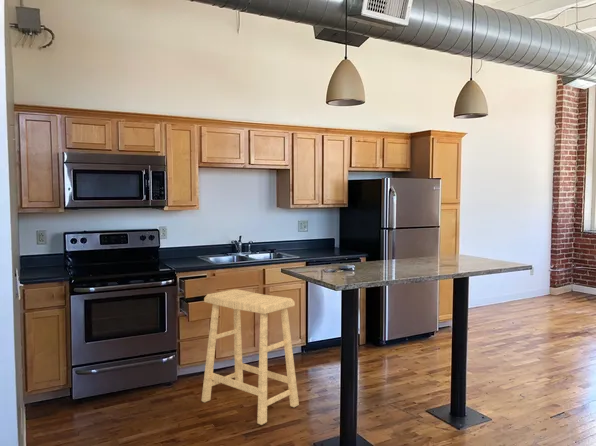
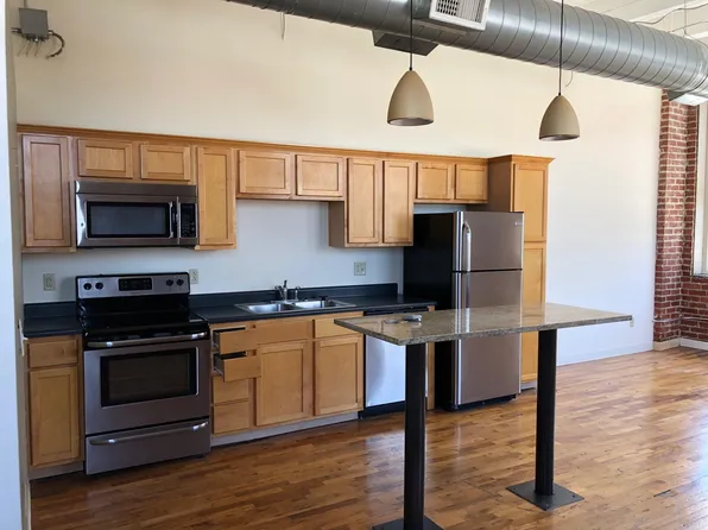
- stool (241, 350)
